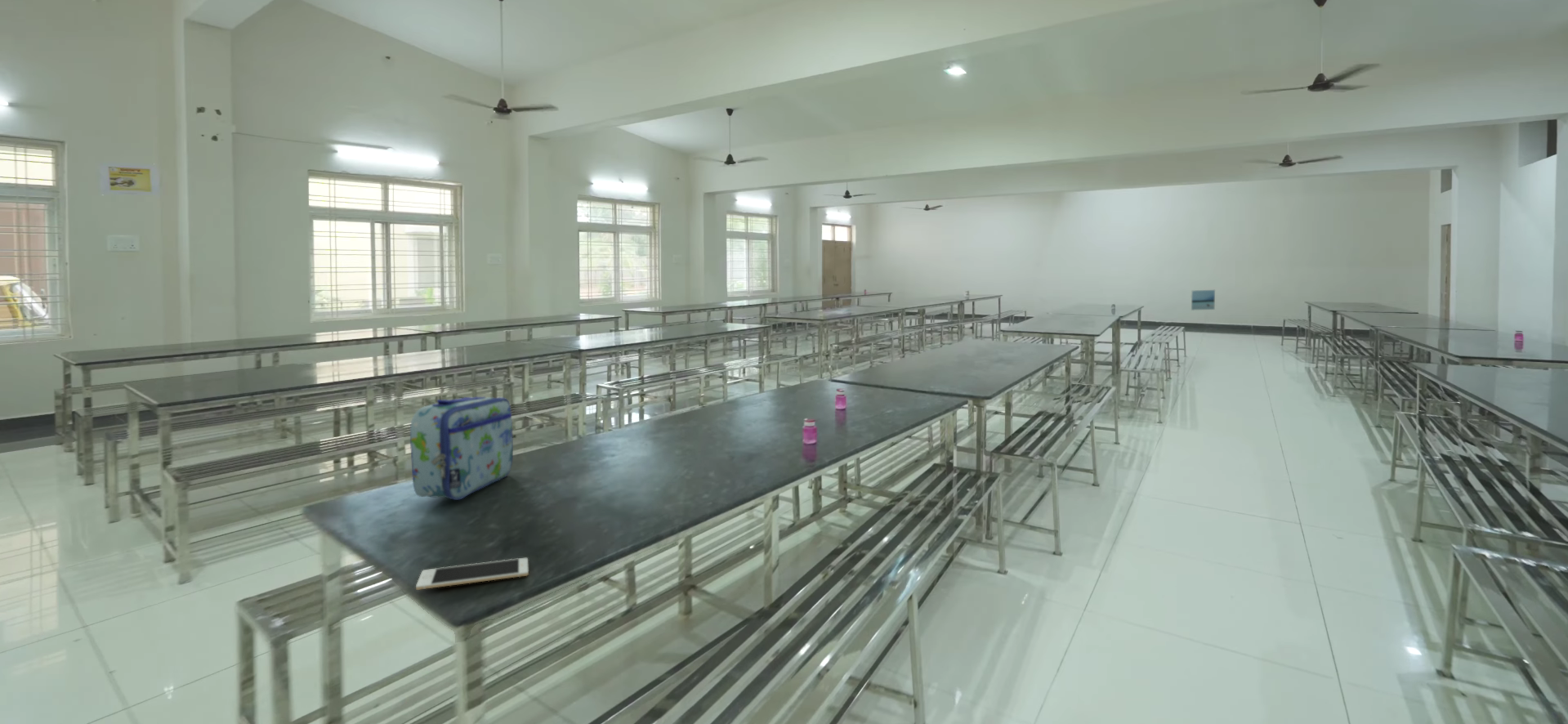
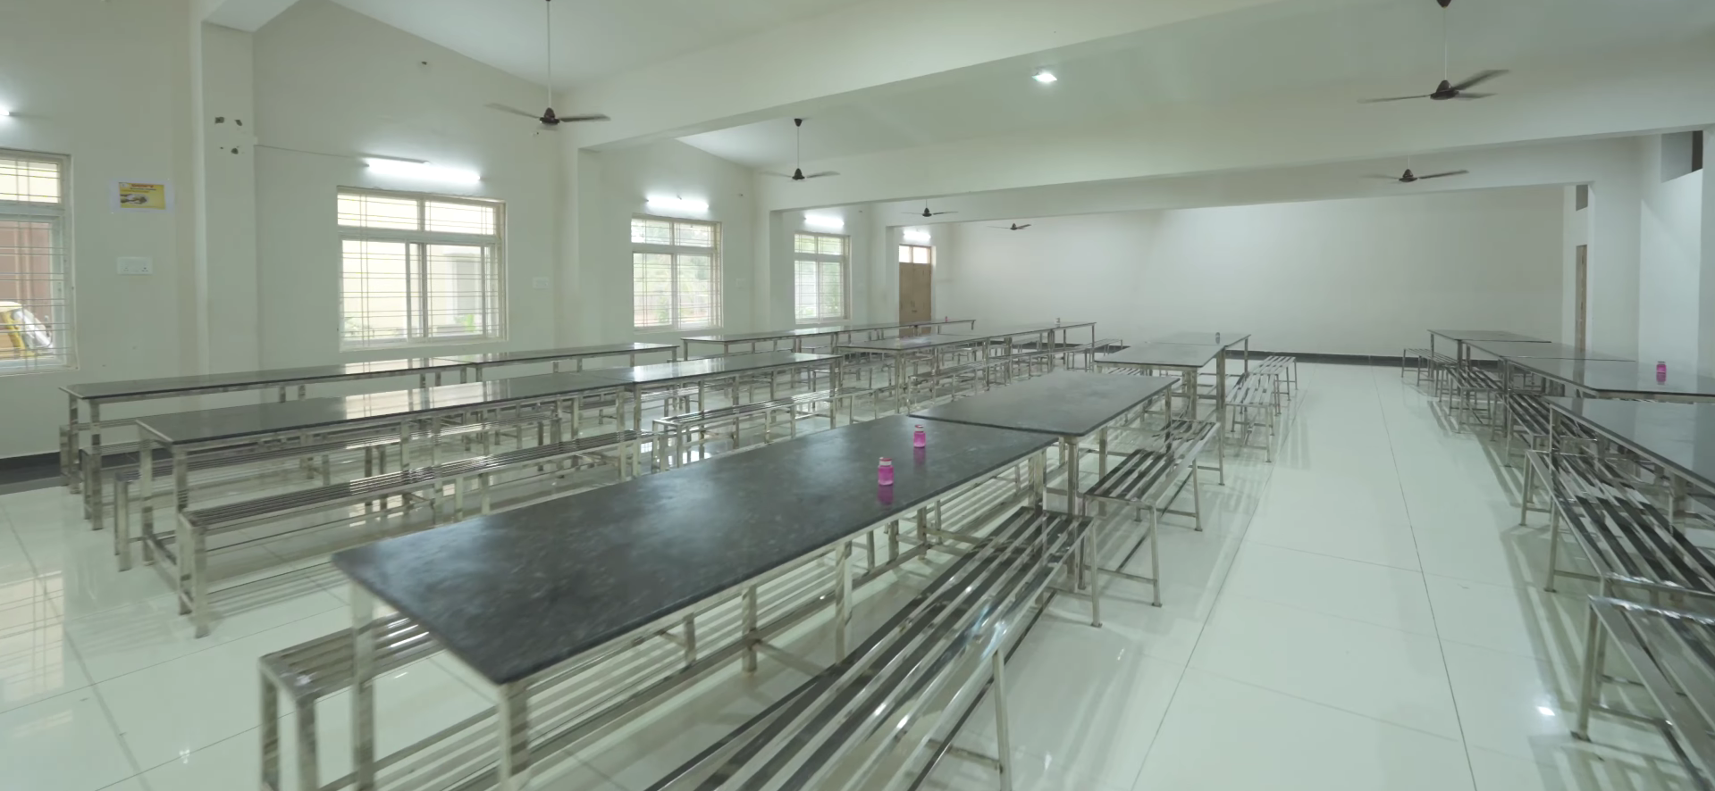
- lunch box (466, 443)
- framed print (1203, 300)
- cell phone (475, 573)
